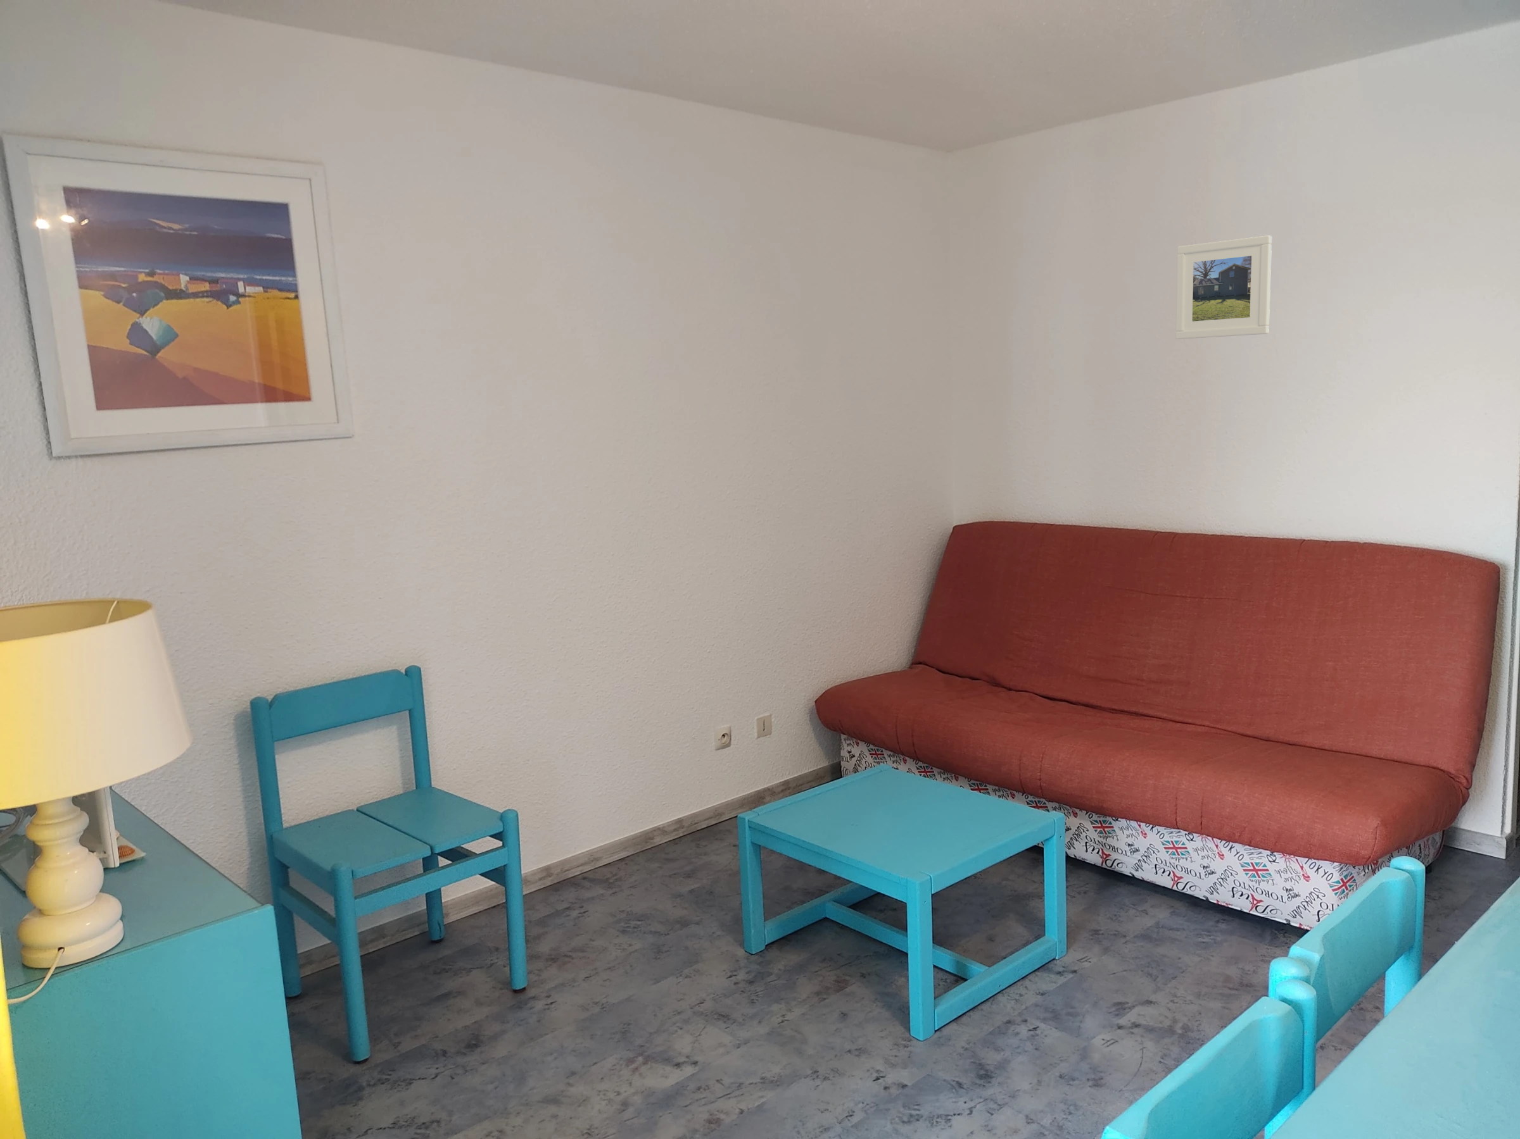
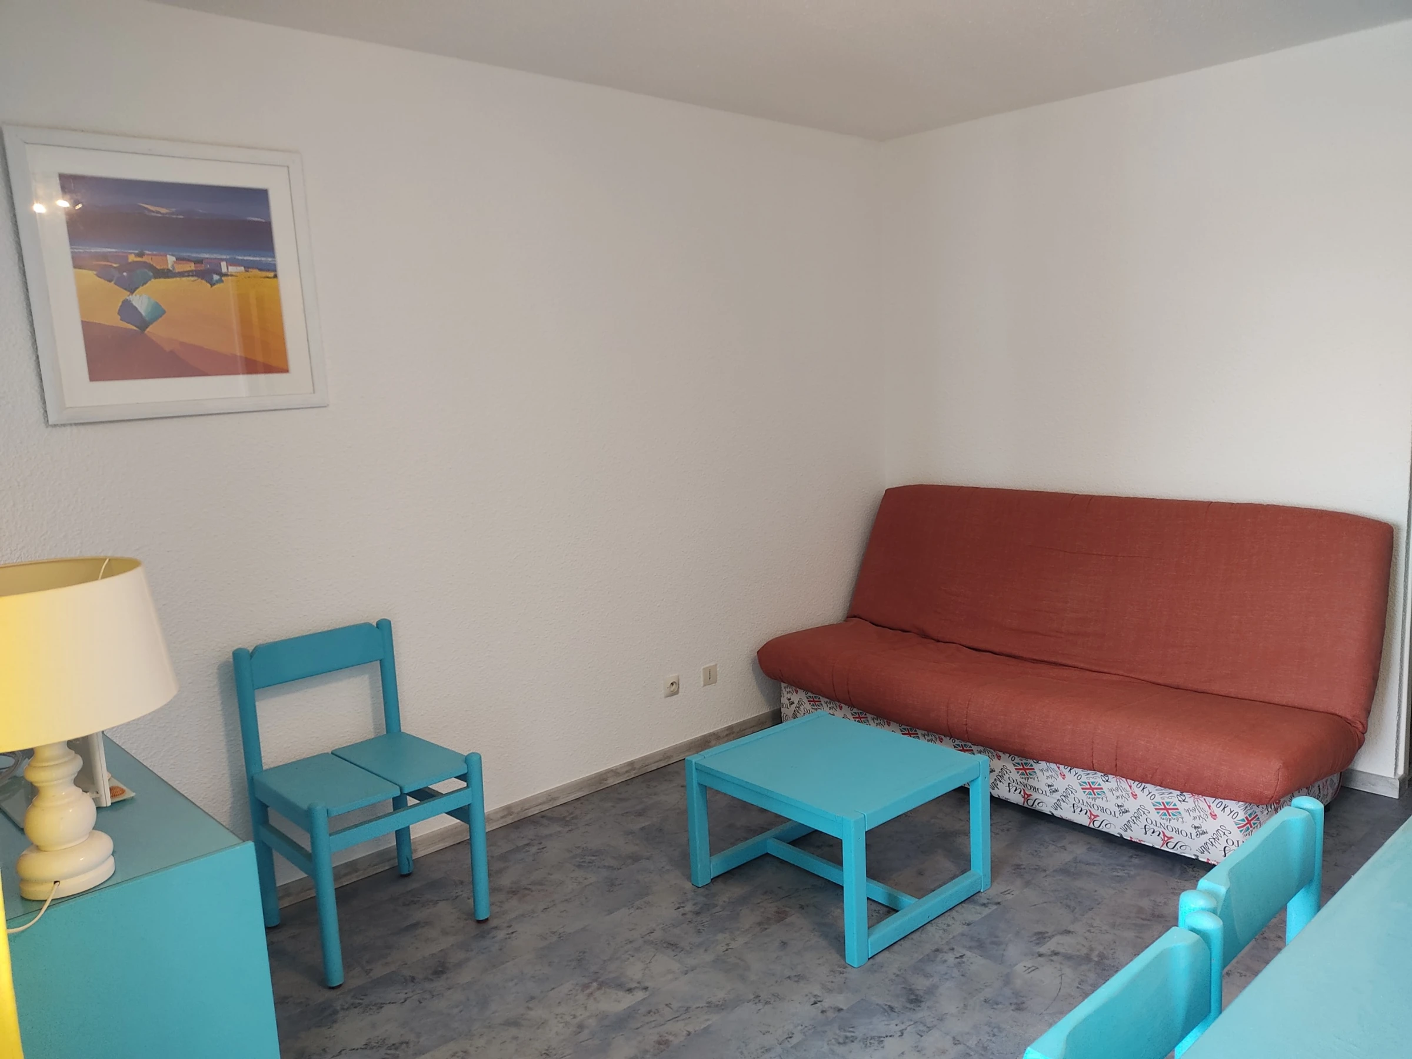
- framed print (1222, 290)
